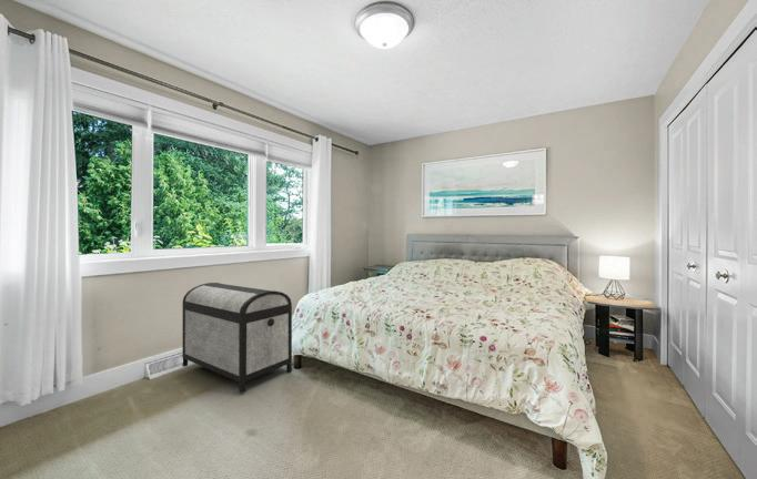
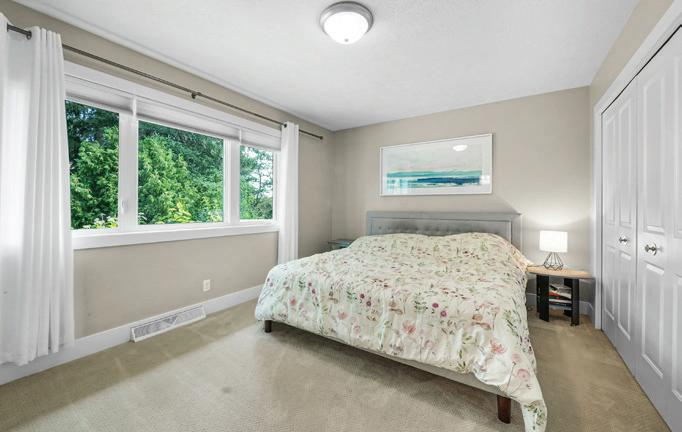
- storage chest (236, 327)
